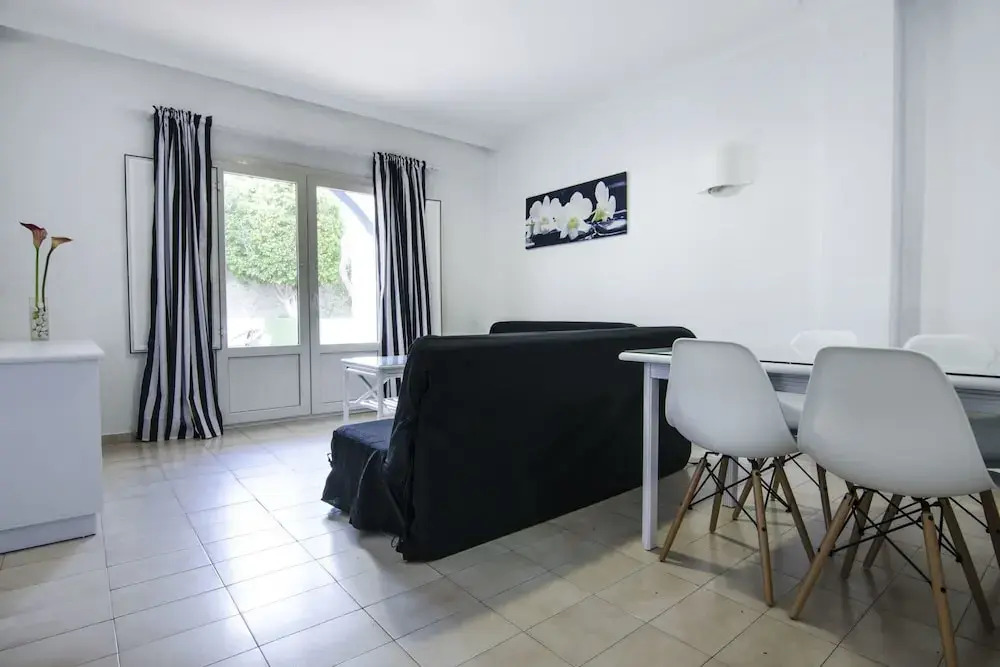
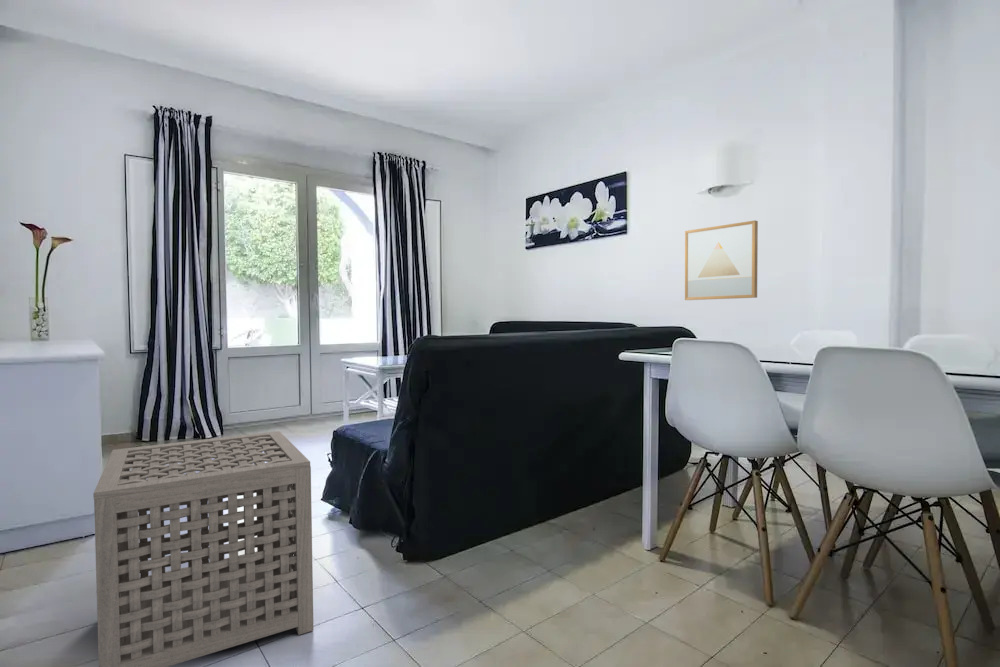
+ side table (208, 536)
+ wall art (719, 262)
